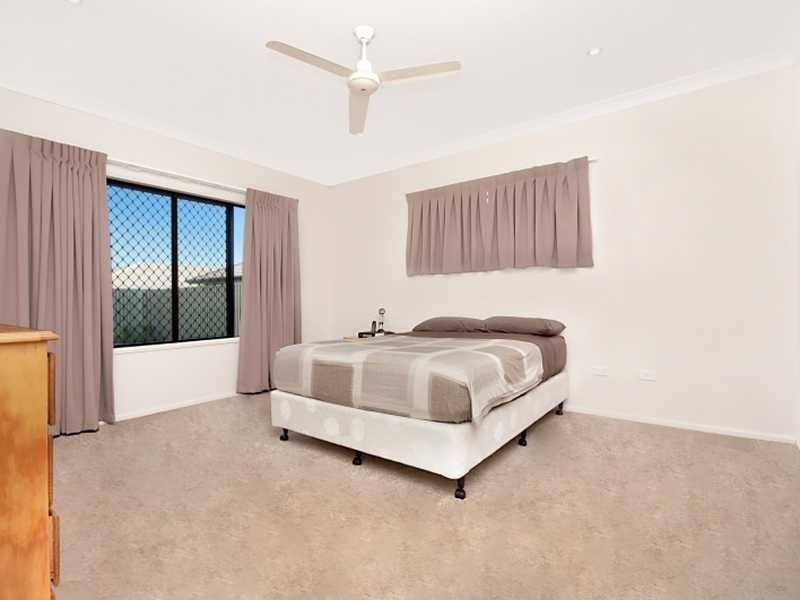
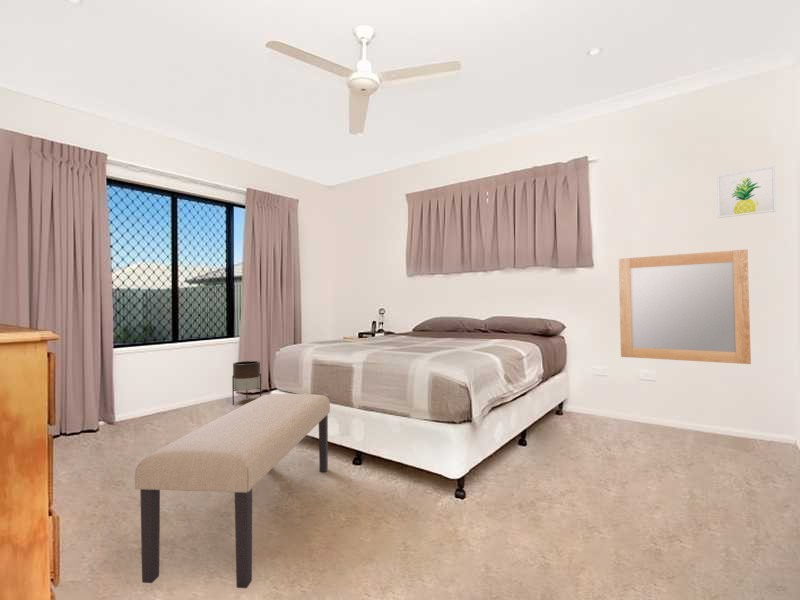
+ planter (246, 382)
+ home mirror (679, 307)
+ bench (258, 463)
+ wall art (745, 192)
